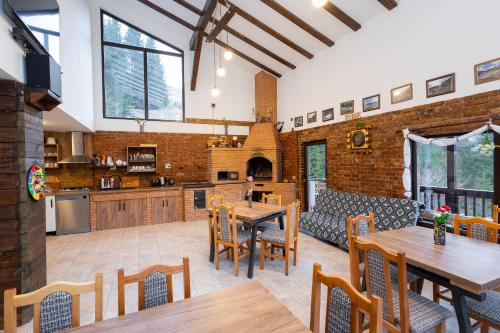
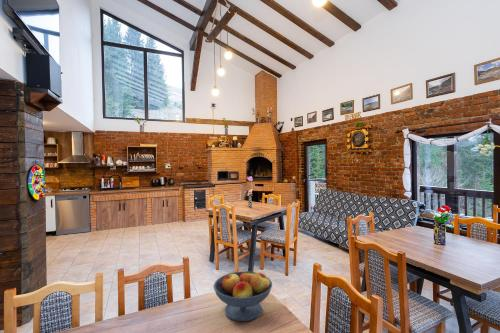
+ fruit bowl (243, 292)
